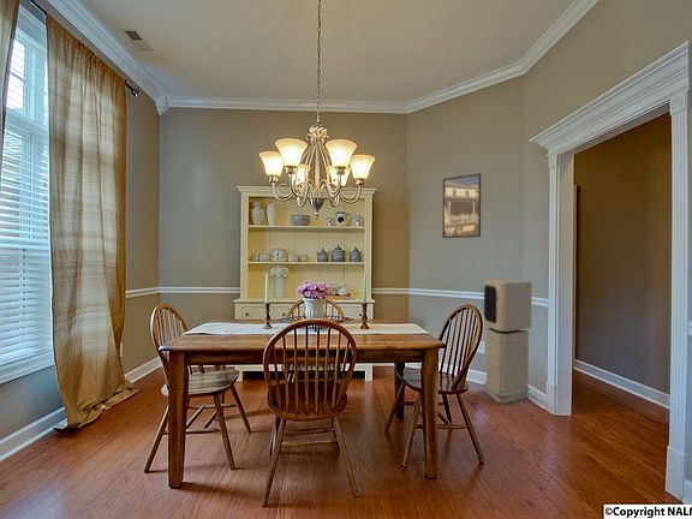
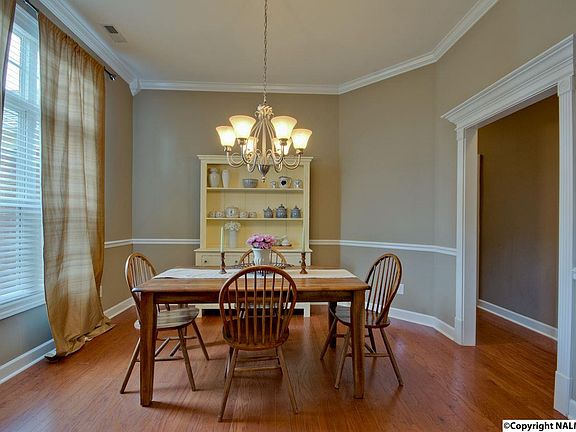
- air purifier (509, 339)
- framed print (460, 207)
